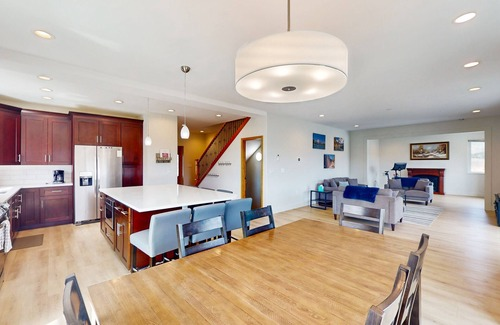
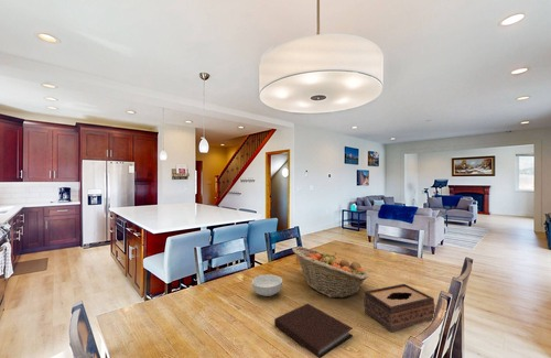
+ cereal bowl (267, 286)
+ fruit basket (327, 267)
+ tissue box (398, 305)
+ notebook (312, 326)
